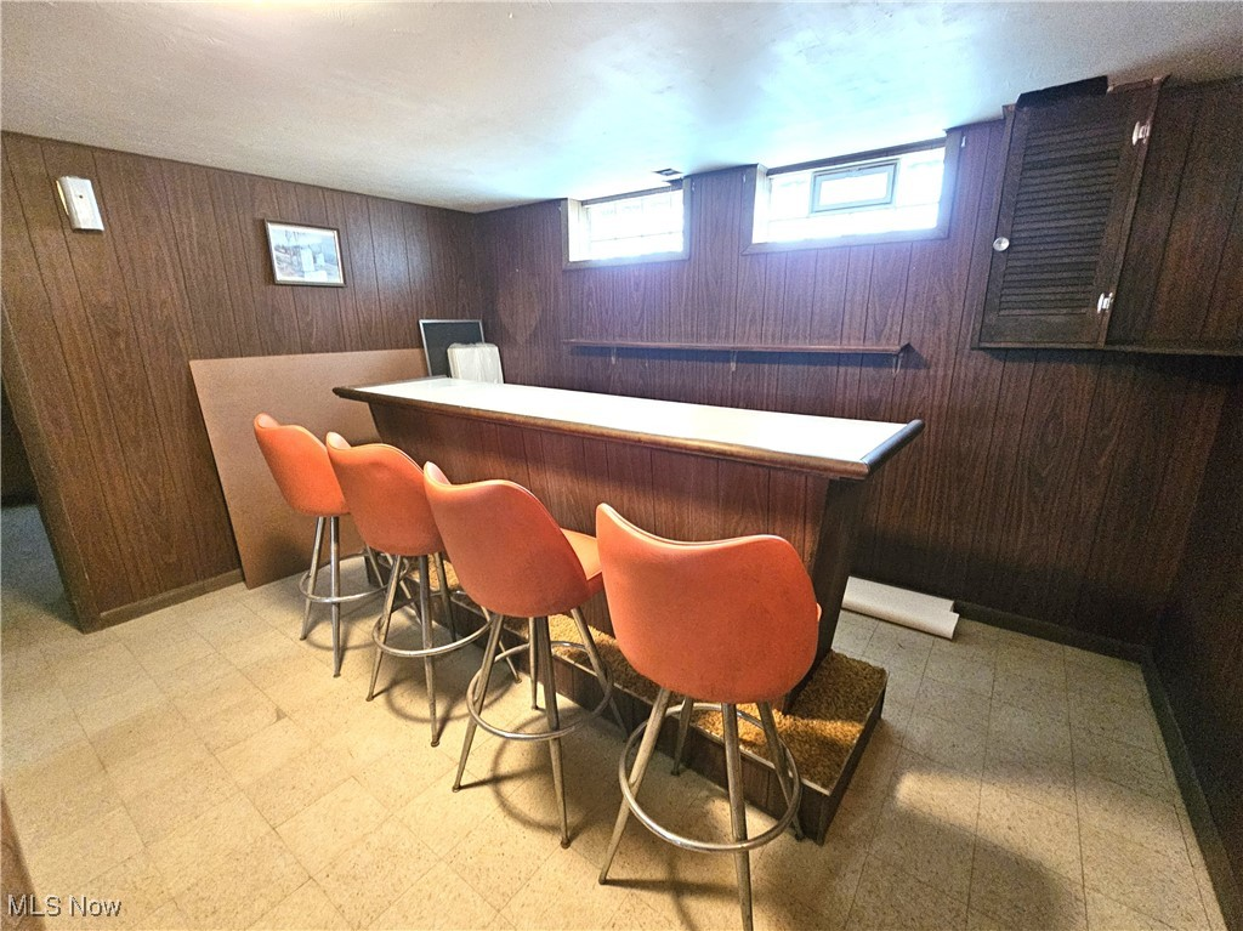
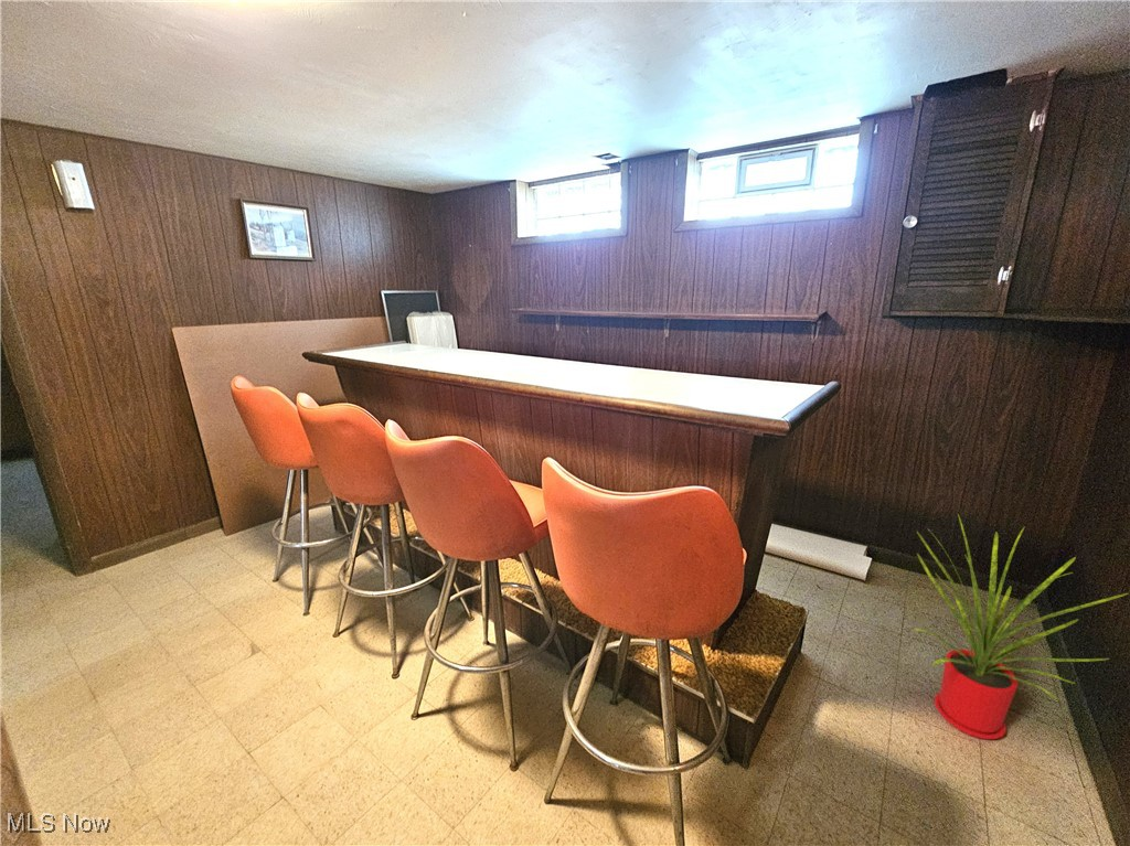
+ house plant (992, 638)
